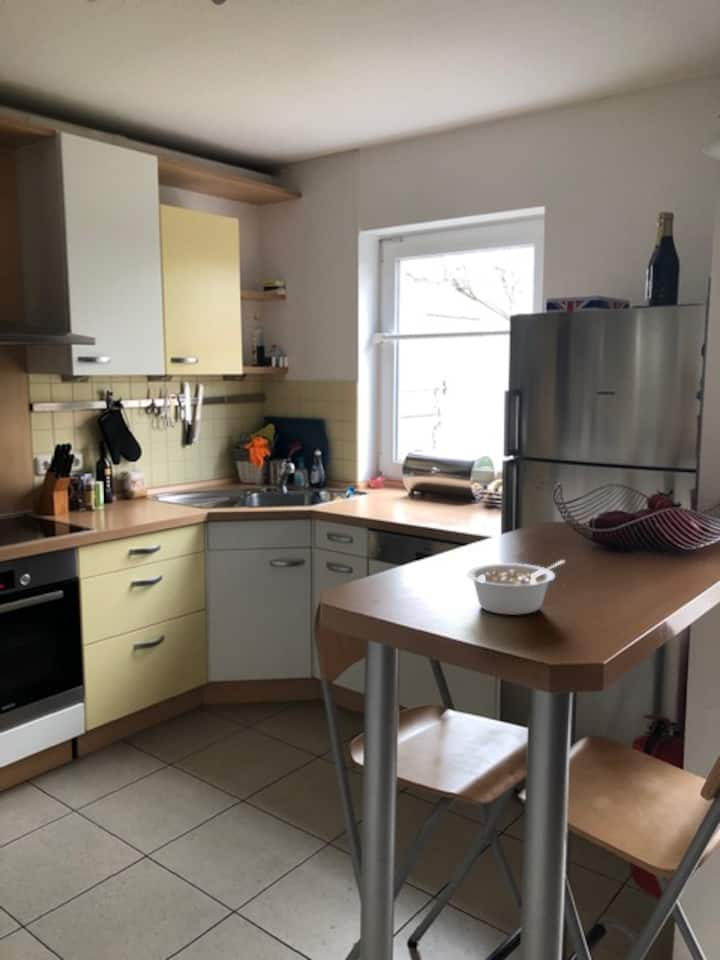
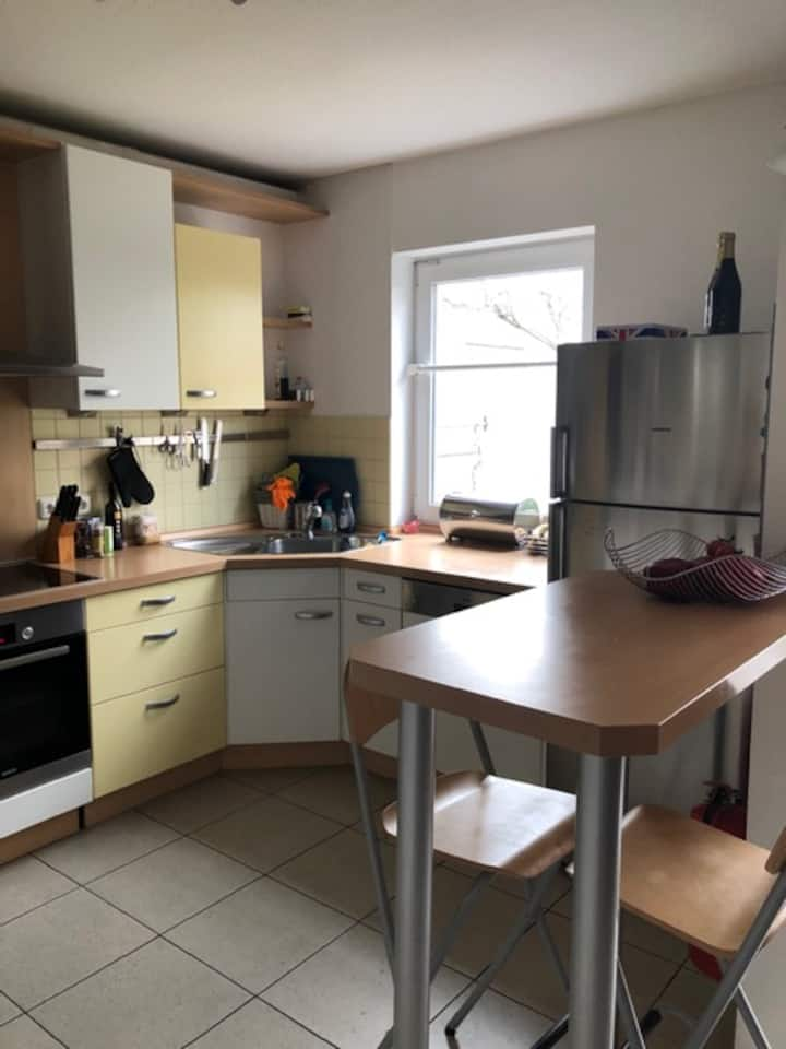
- legume (512, 585)
